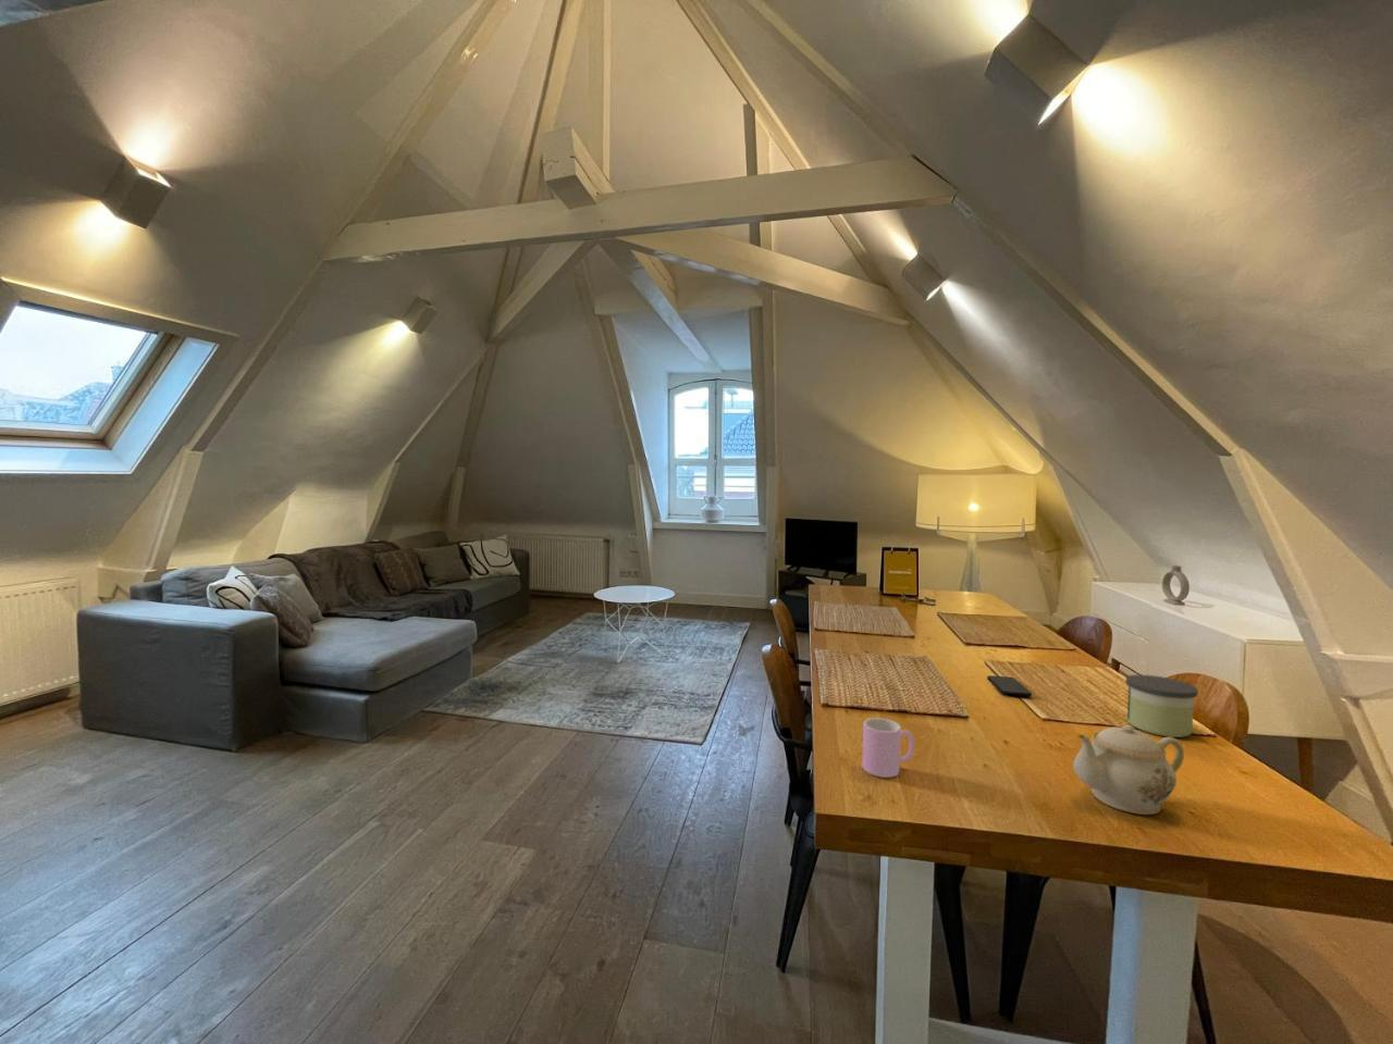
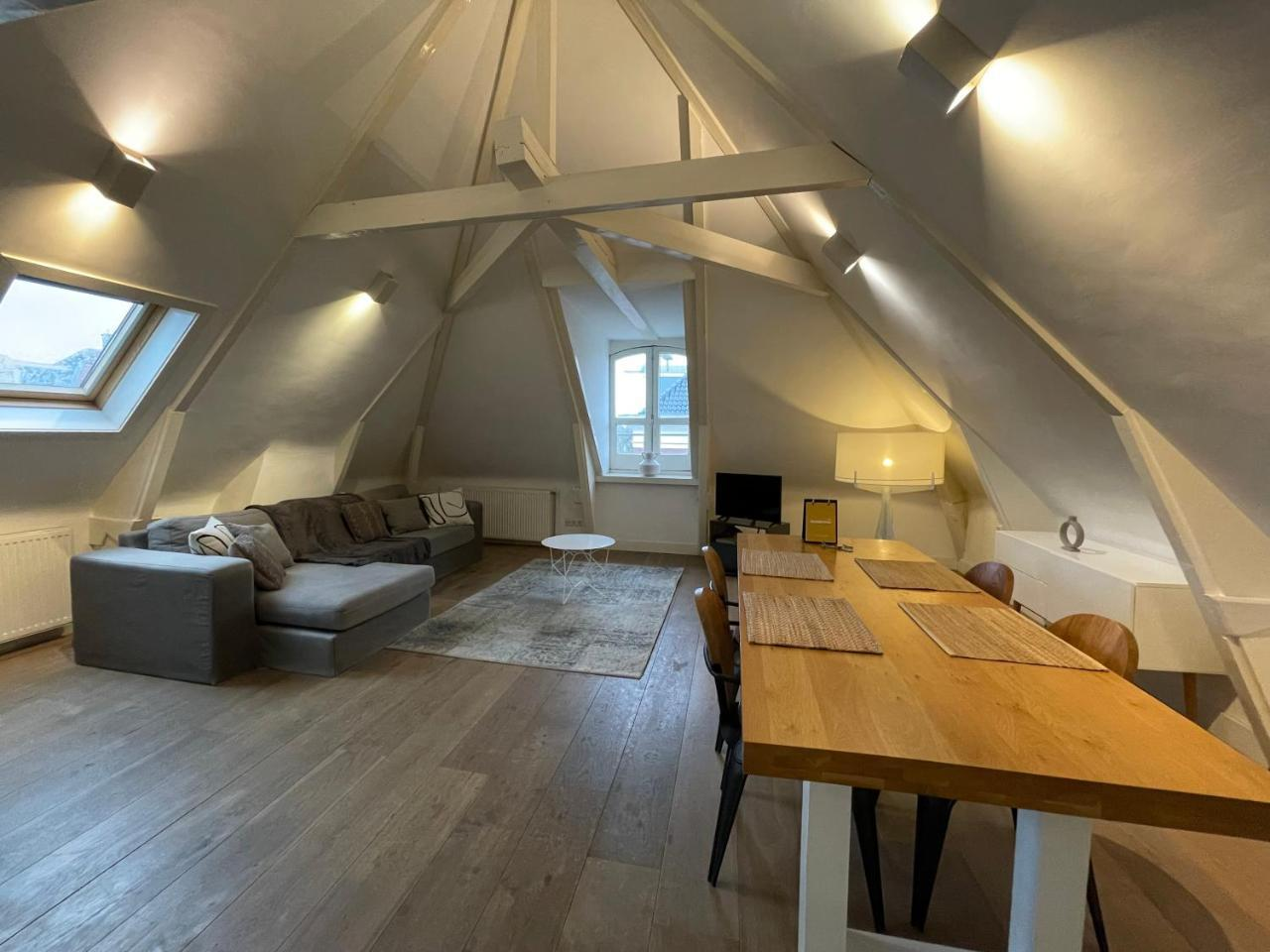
- candle (1159, 706)
- cup (890, 746)
- smartphone (1008, 685)
- teapot (1130, 762)
